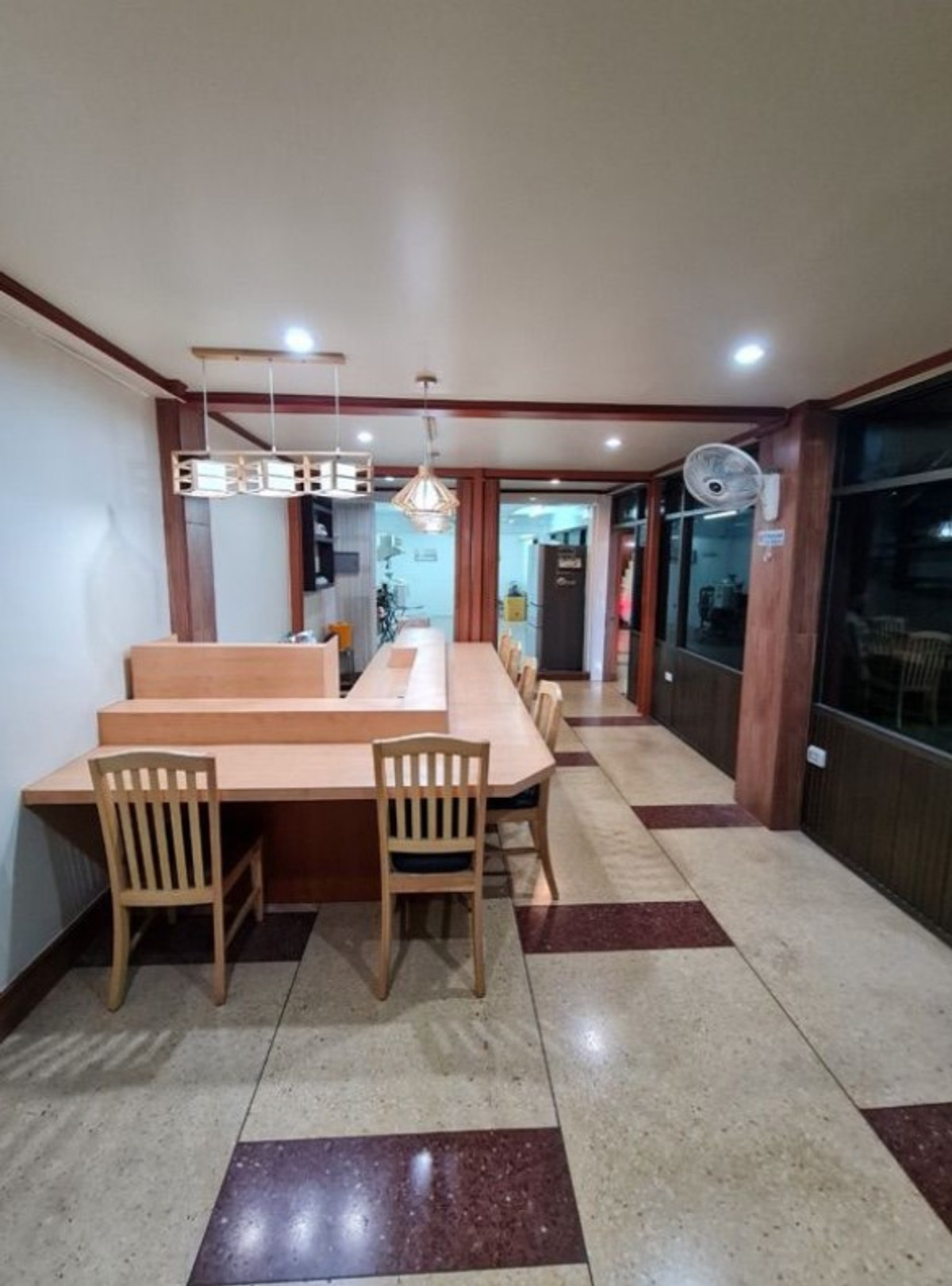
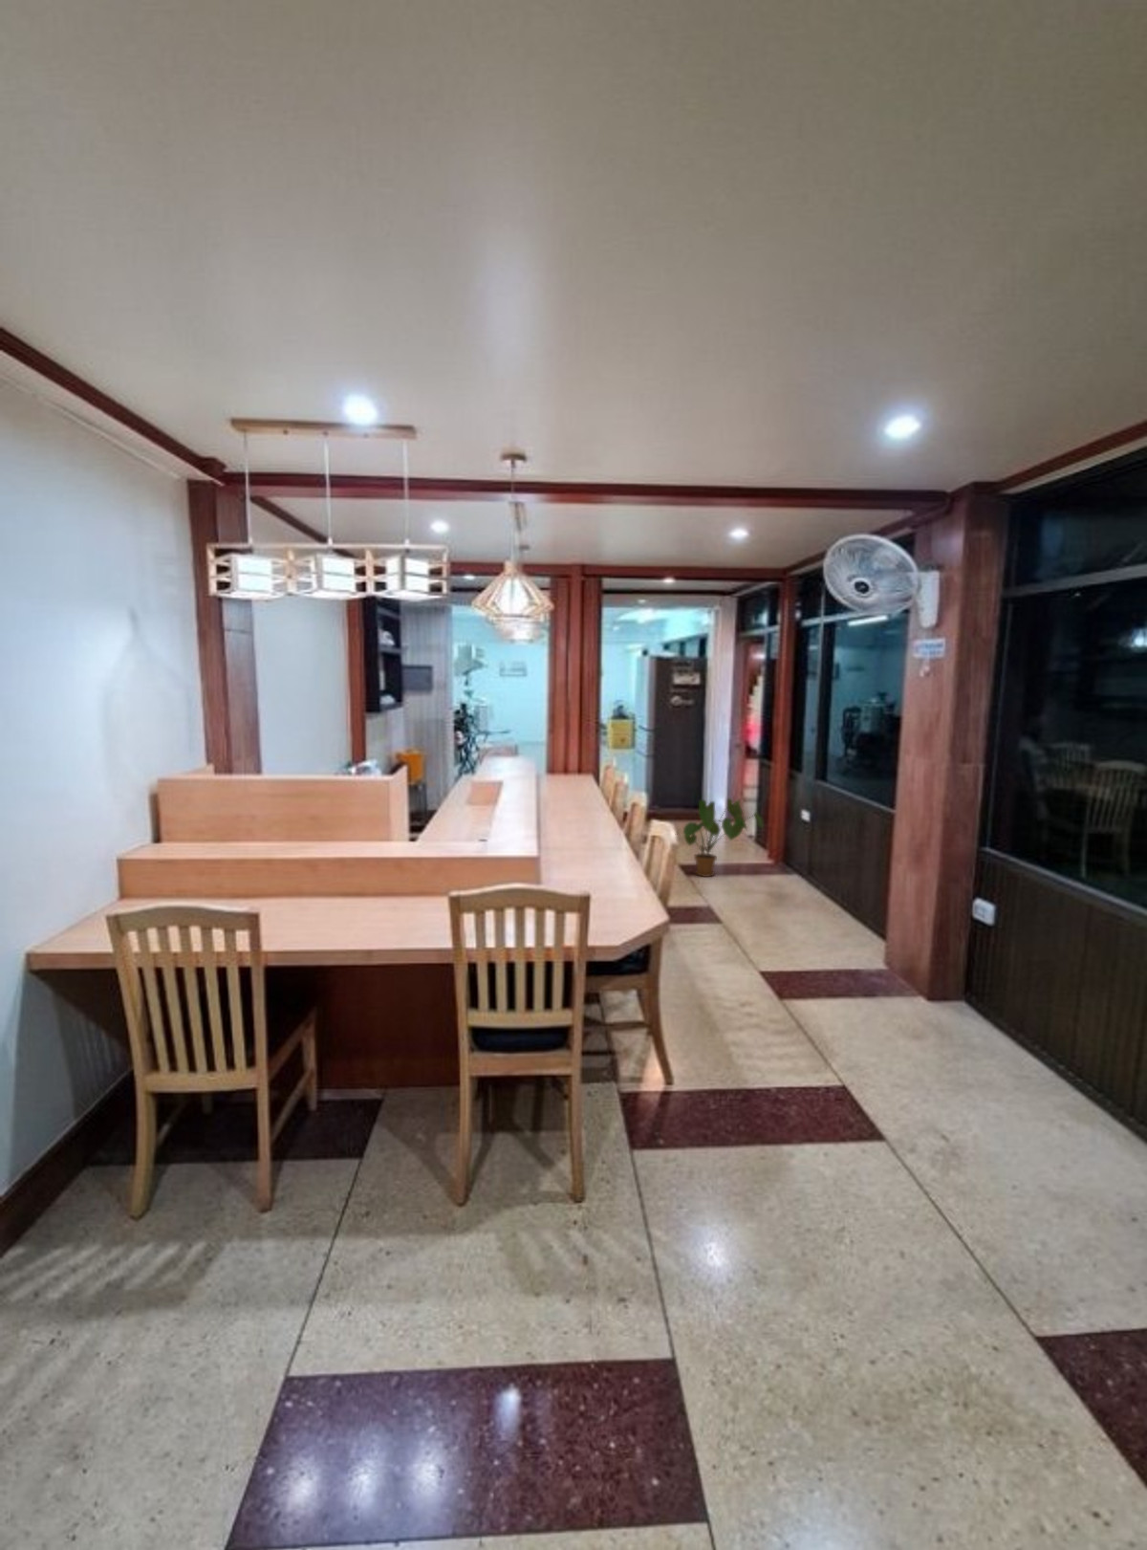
+ house plant (717, 836)
